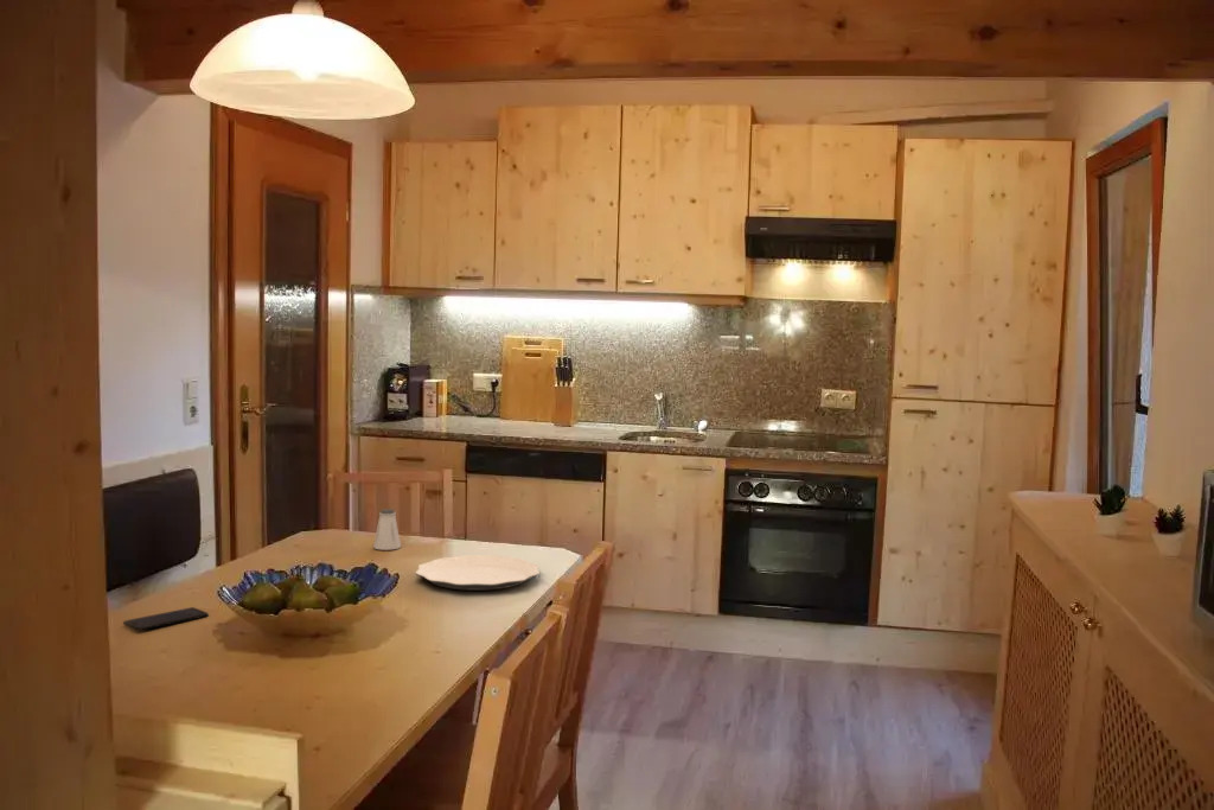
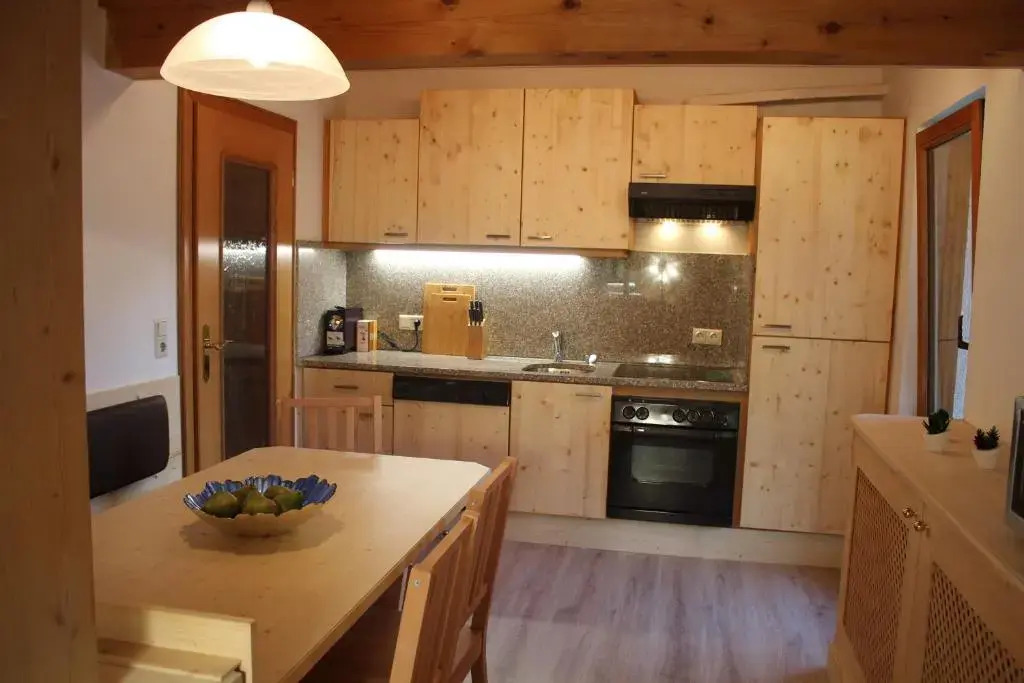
- saltshaker (386, 528)
- plate (478, 573)
- smartphone (166, 618)
